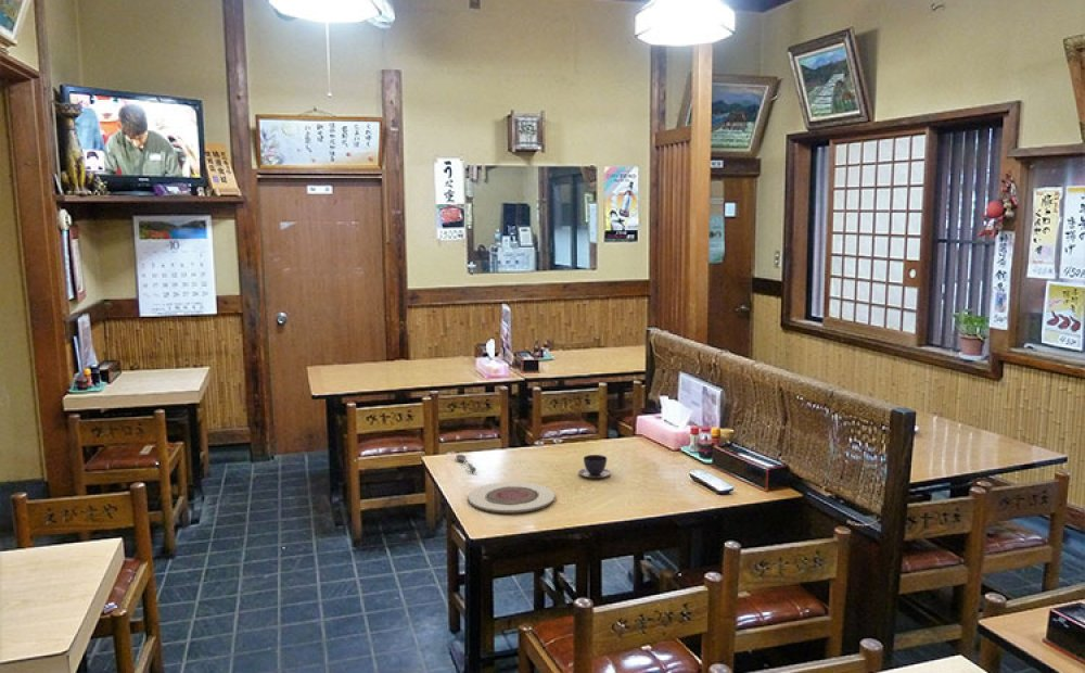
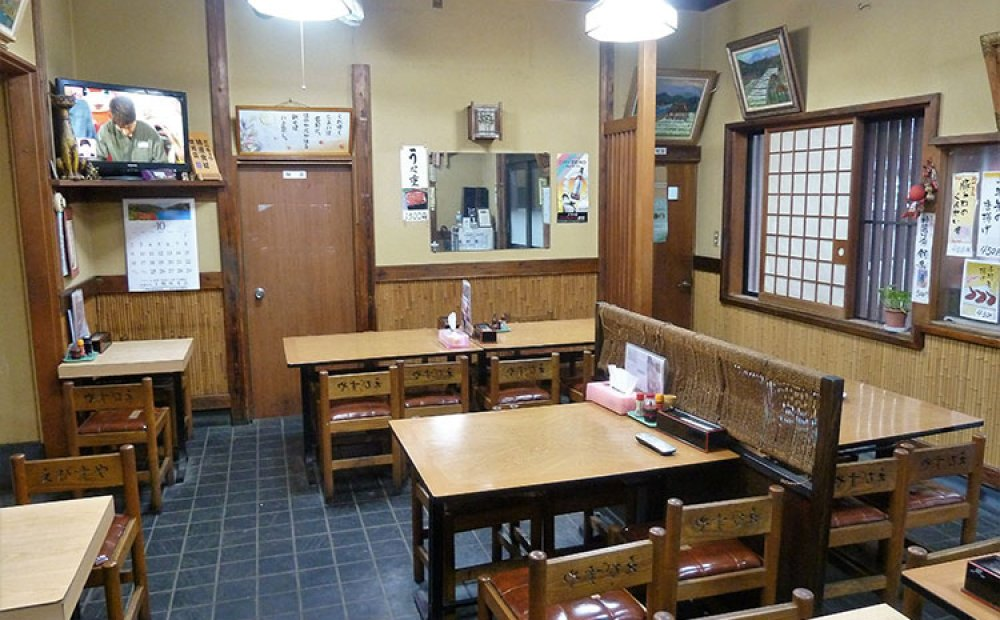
- teacup (595, 466)
- soupspoon (465, 461)
- plate (511, 495)
